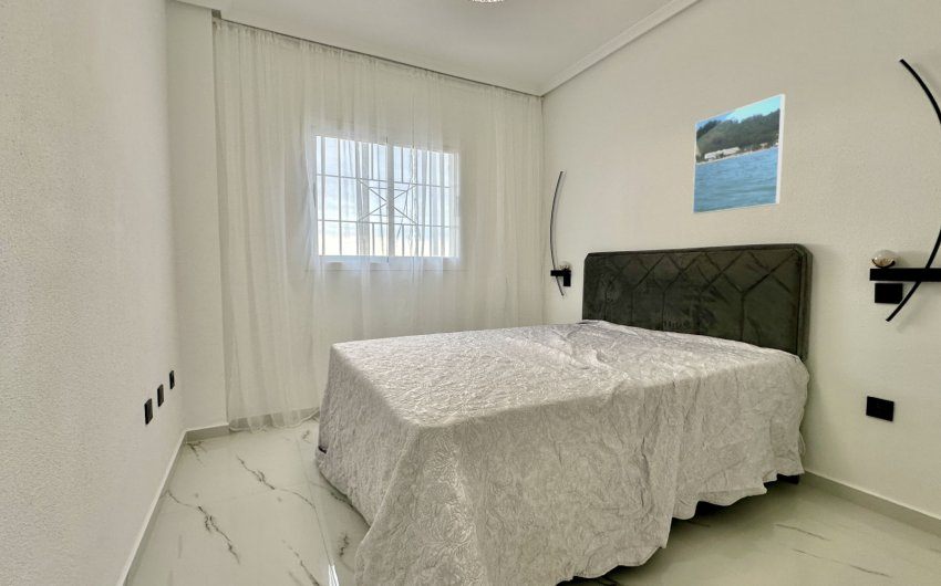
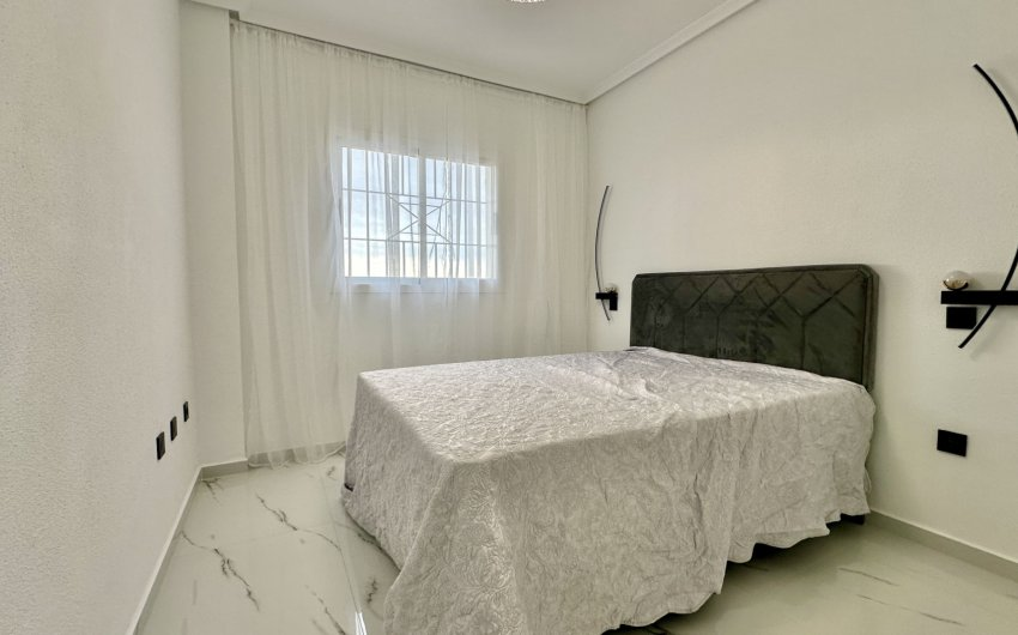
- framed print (734, 159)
